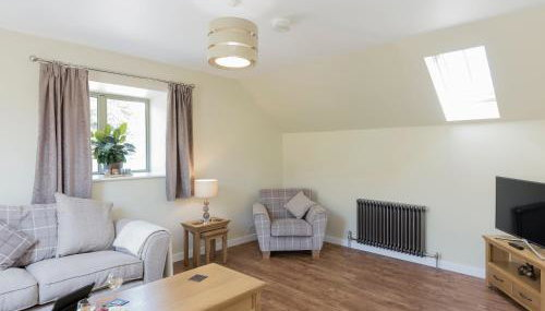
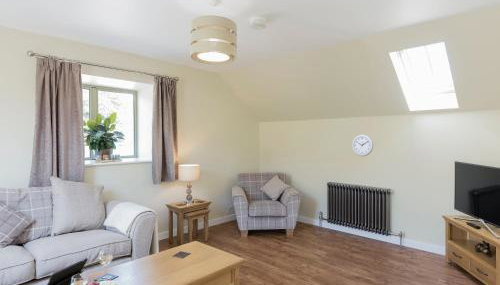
+ wall clock (362, 145)
